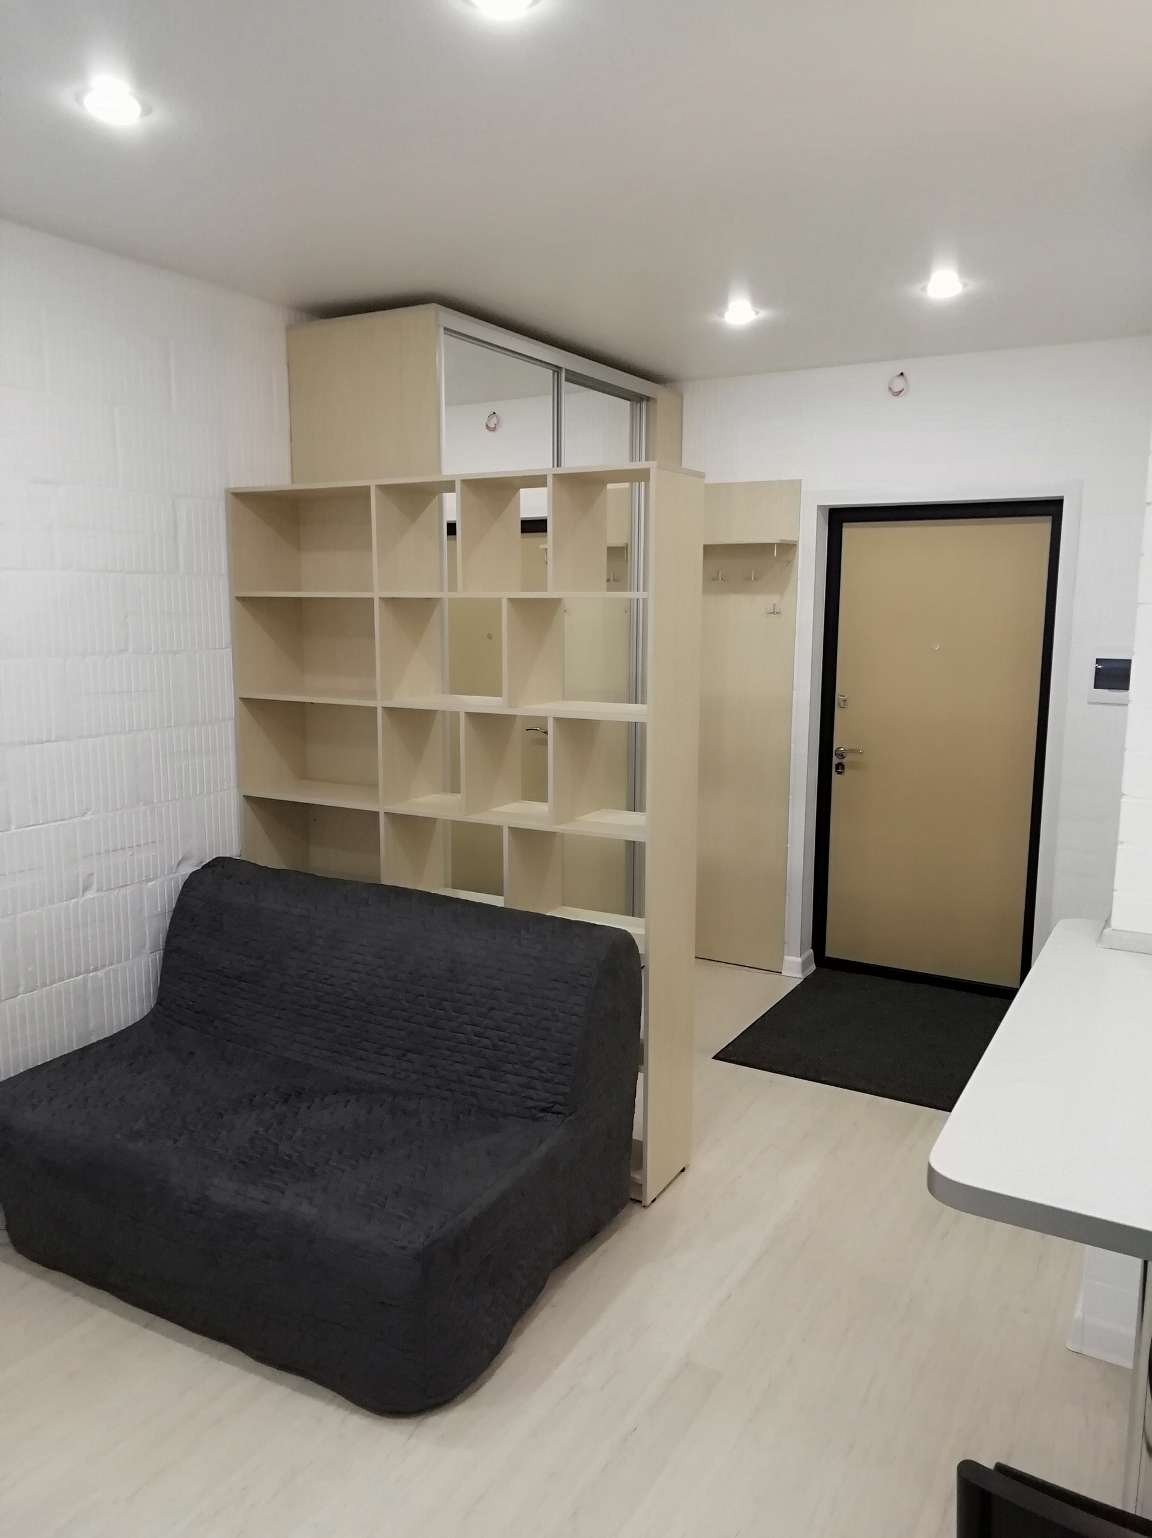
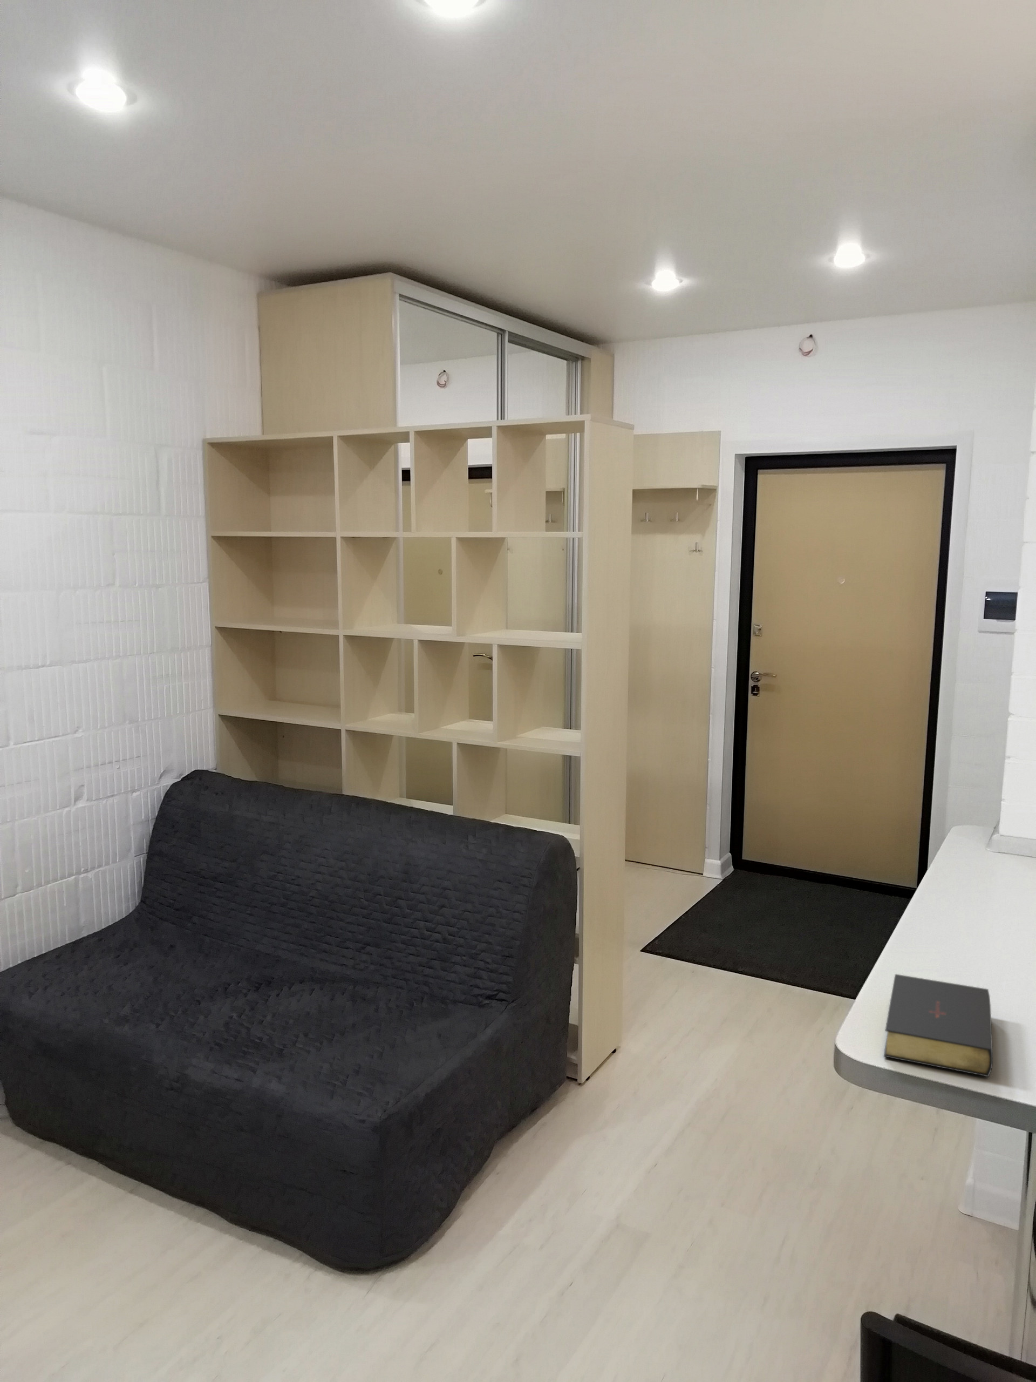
+ bible (940, 1015)
